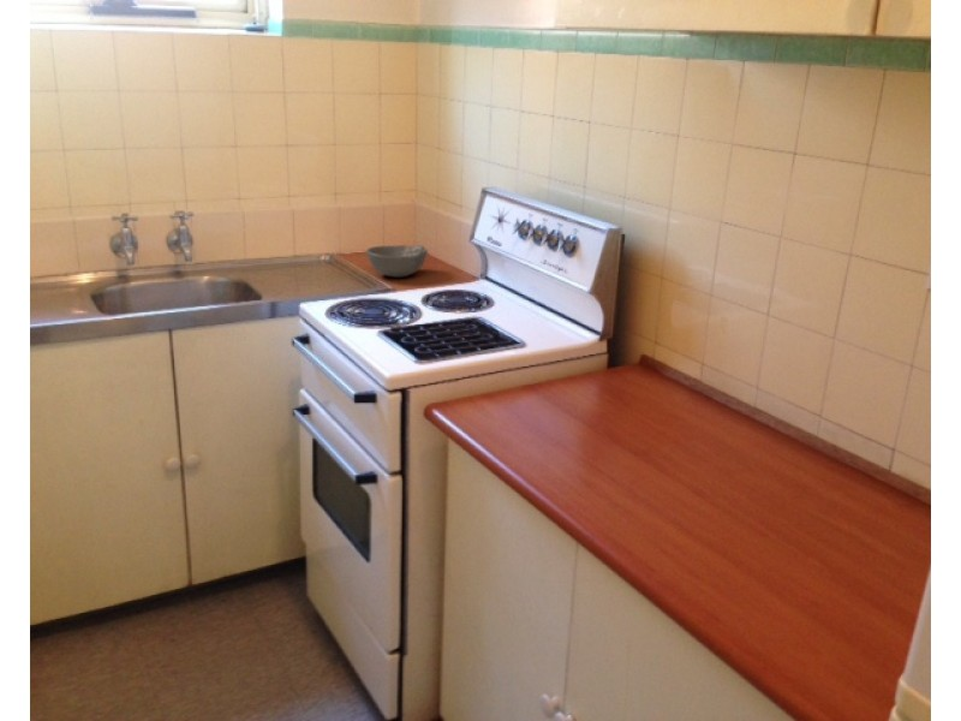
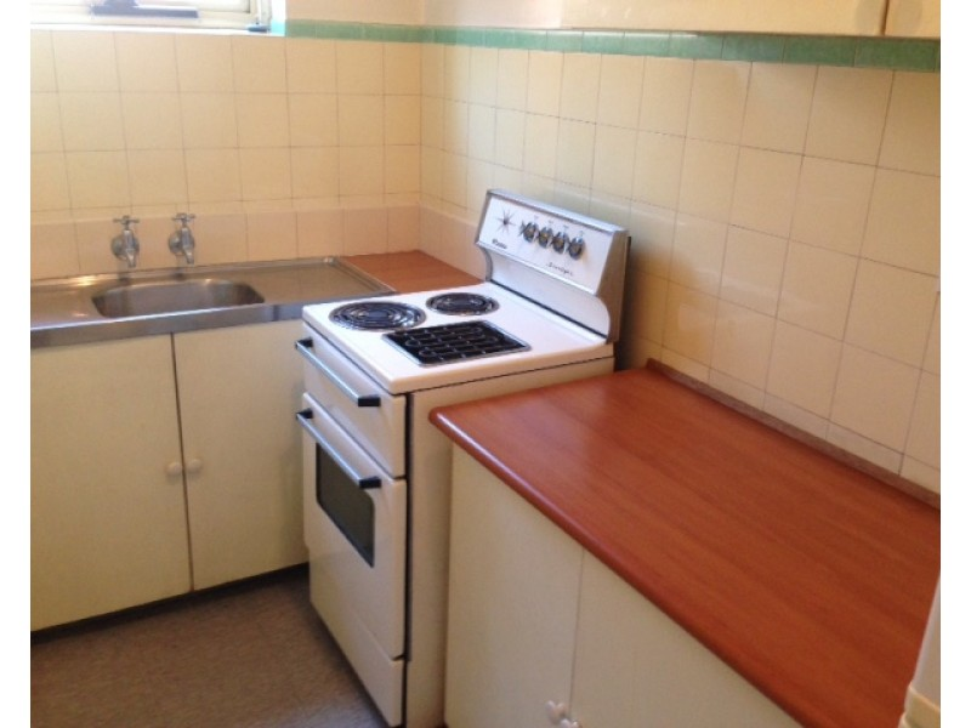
- bowl (396, 261)
